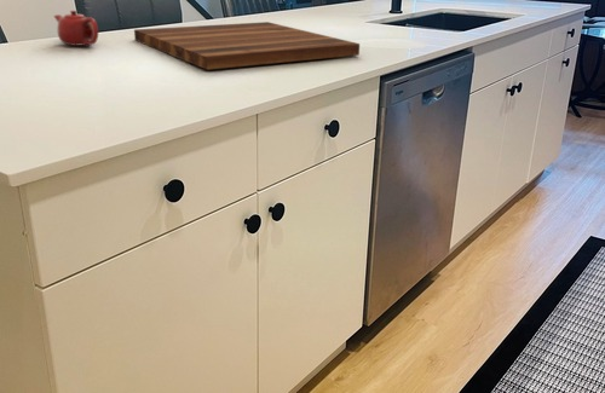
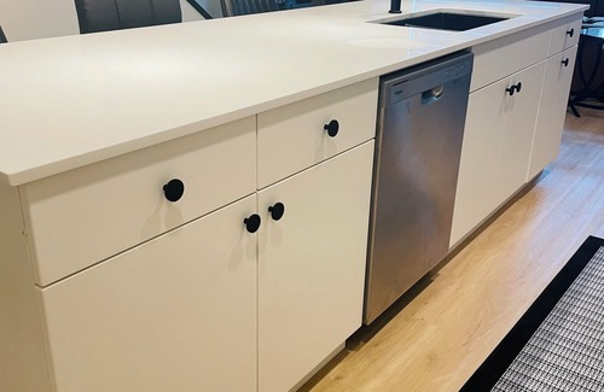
- teapot (76, 28)
- cutting board (242, 41)
